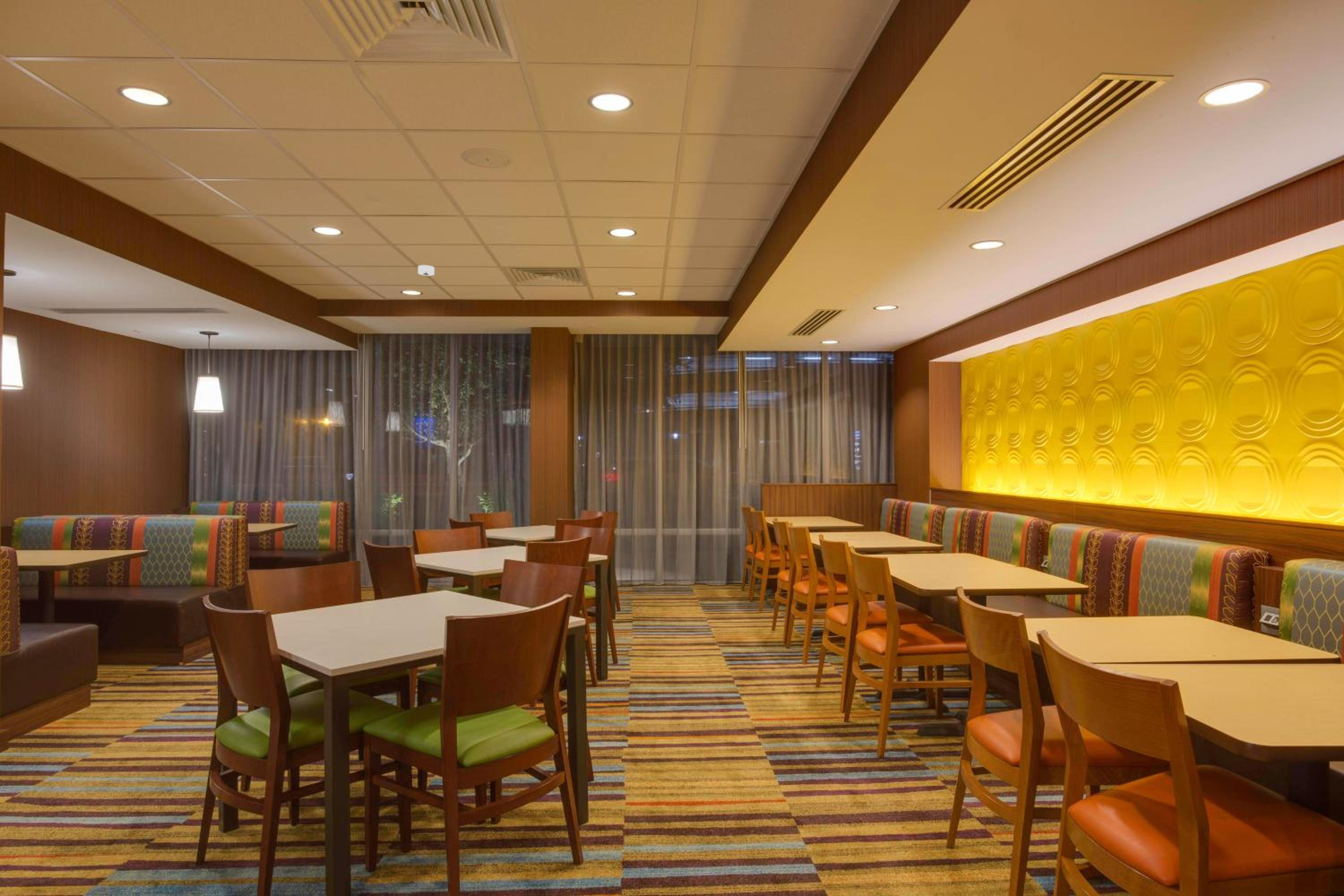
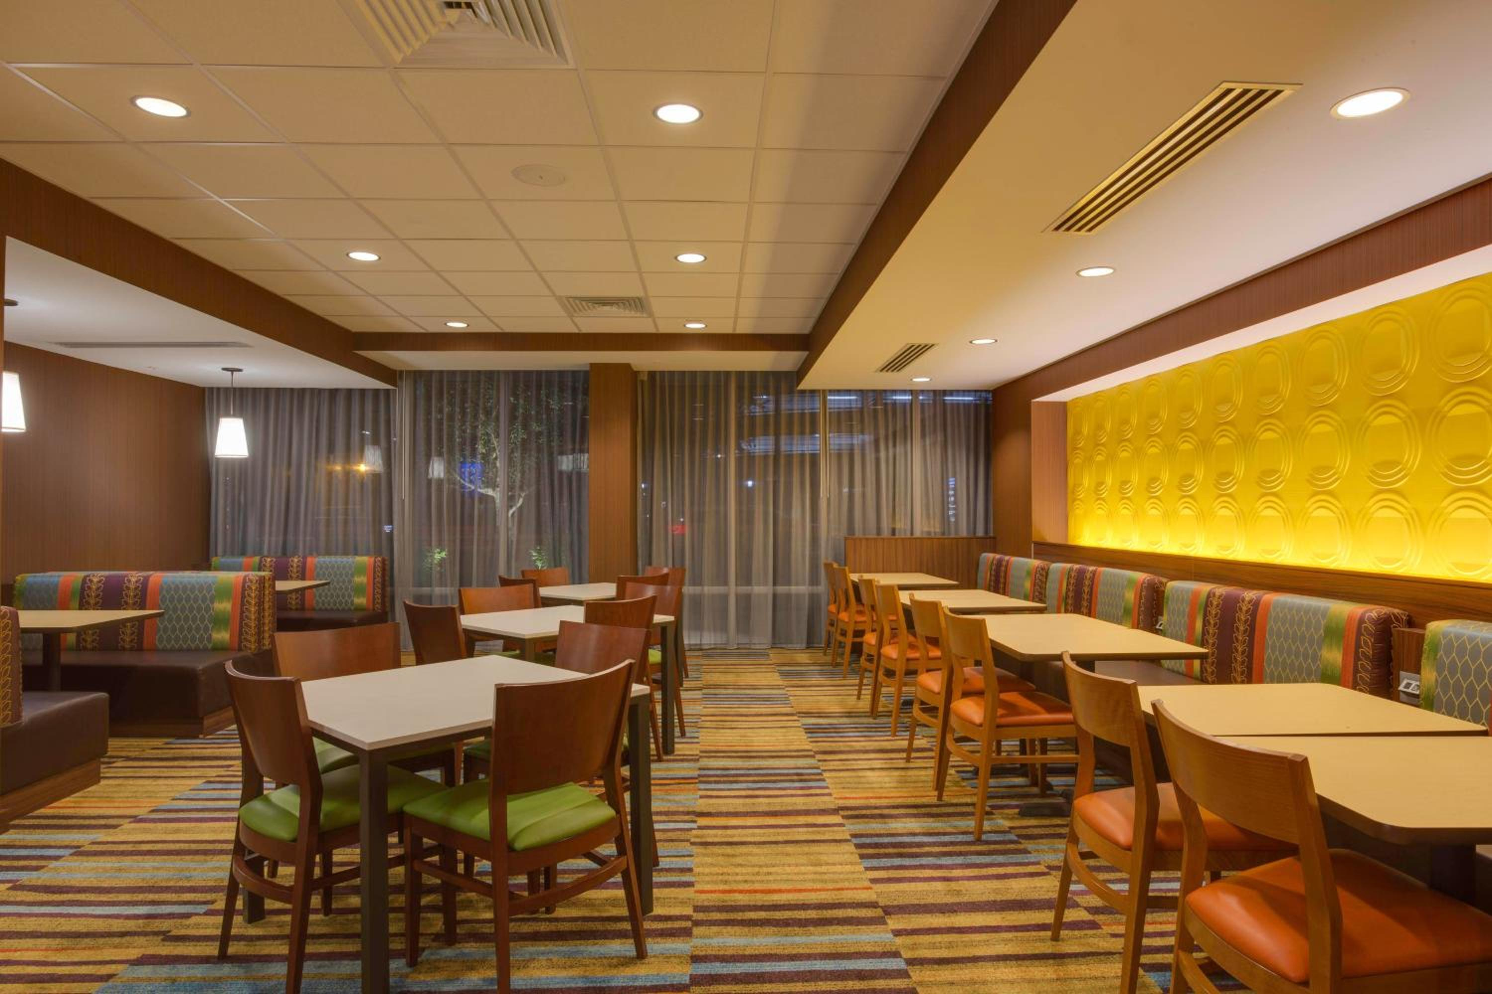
- smoke detector (426, 271)
